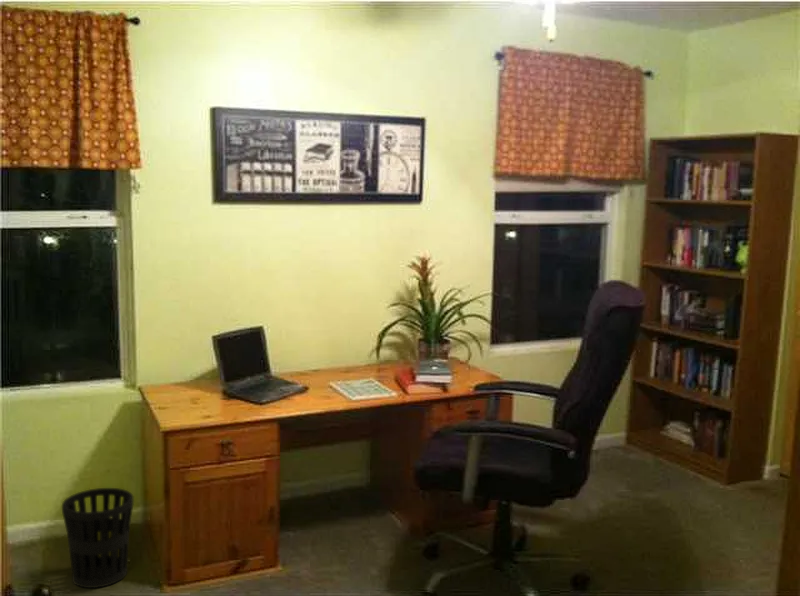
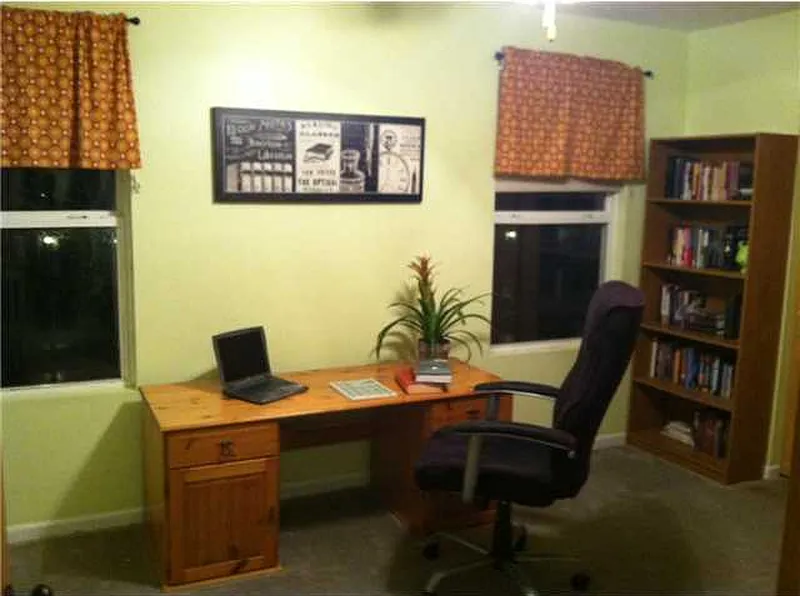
- wastebasket (100, 537)
